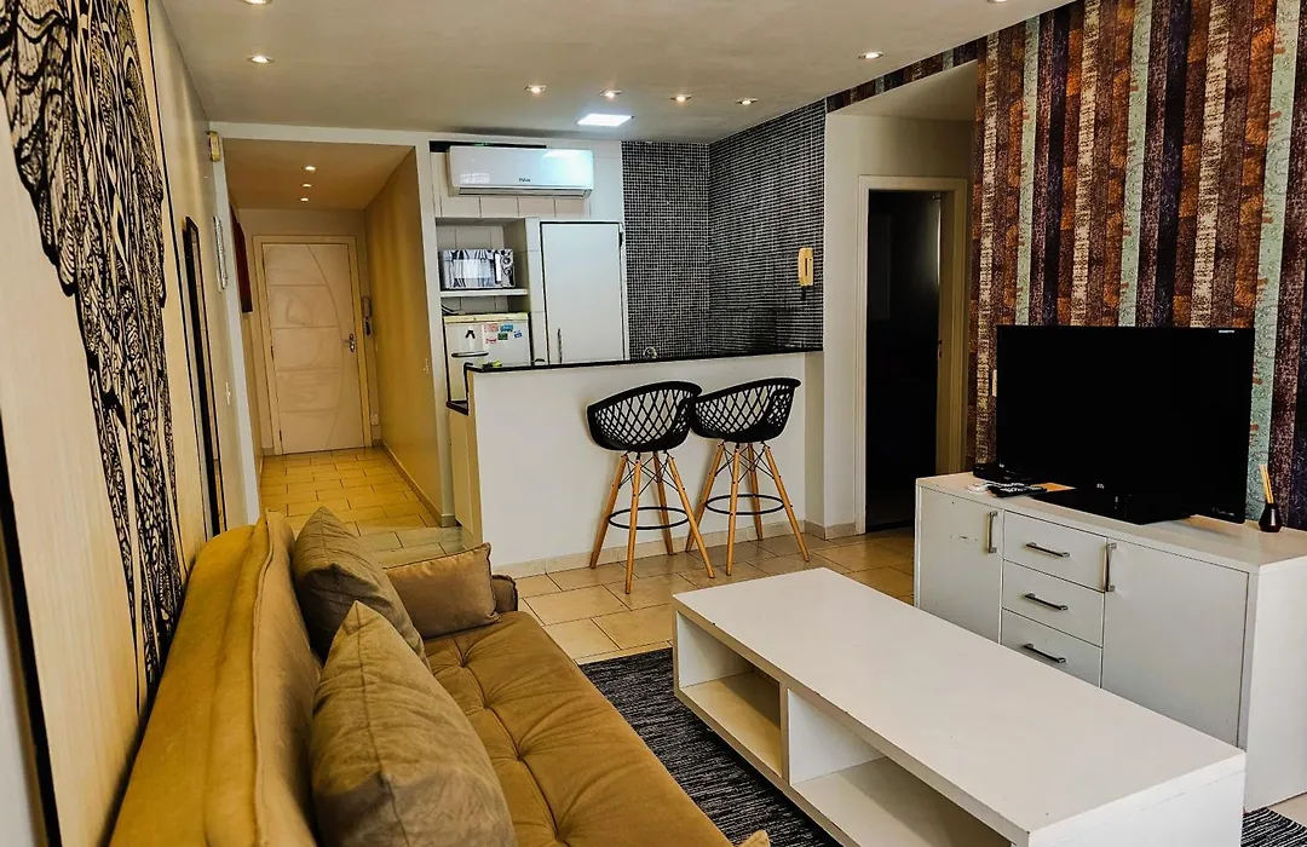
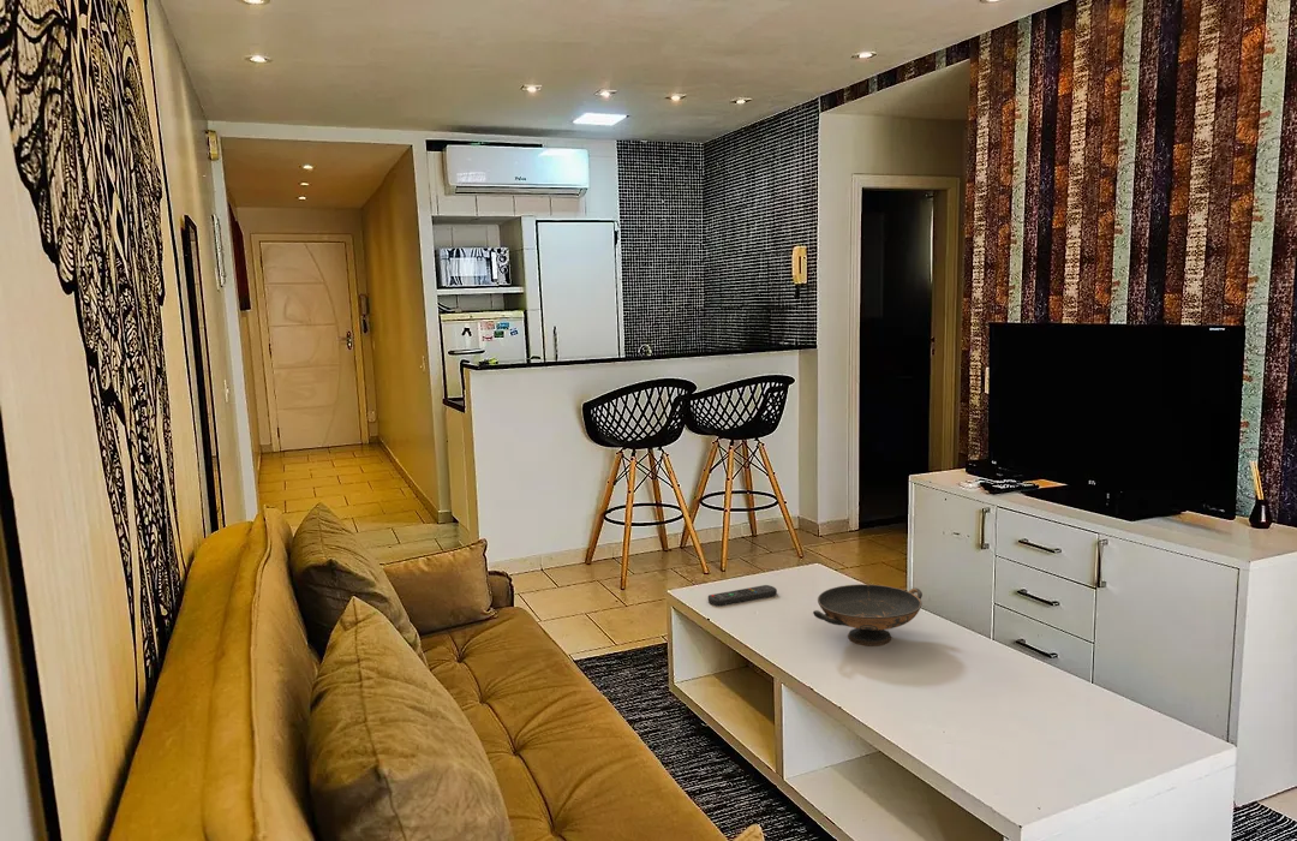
+ decorative bowl (868, 618)
+ remote control (742, 595)
